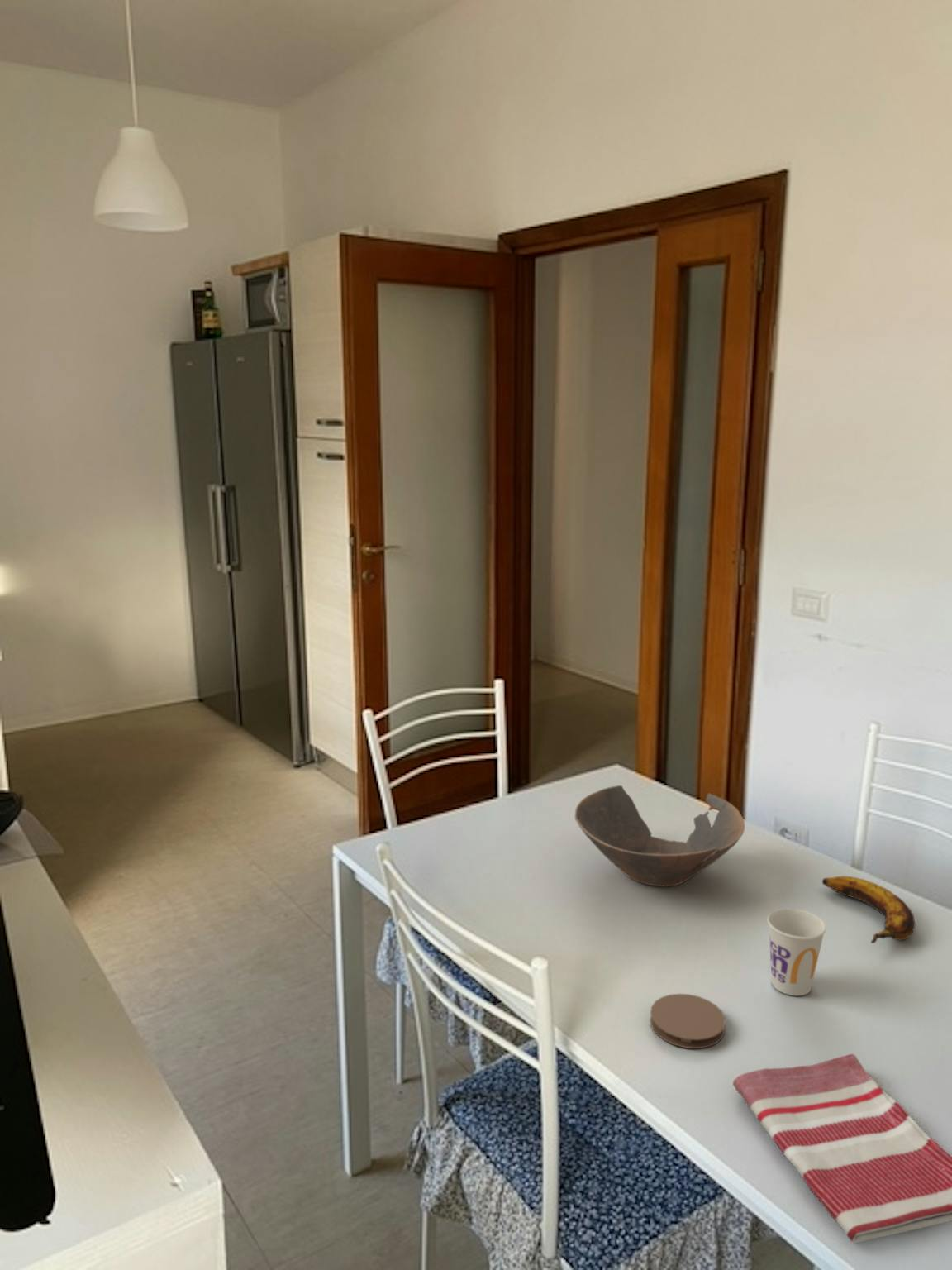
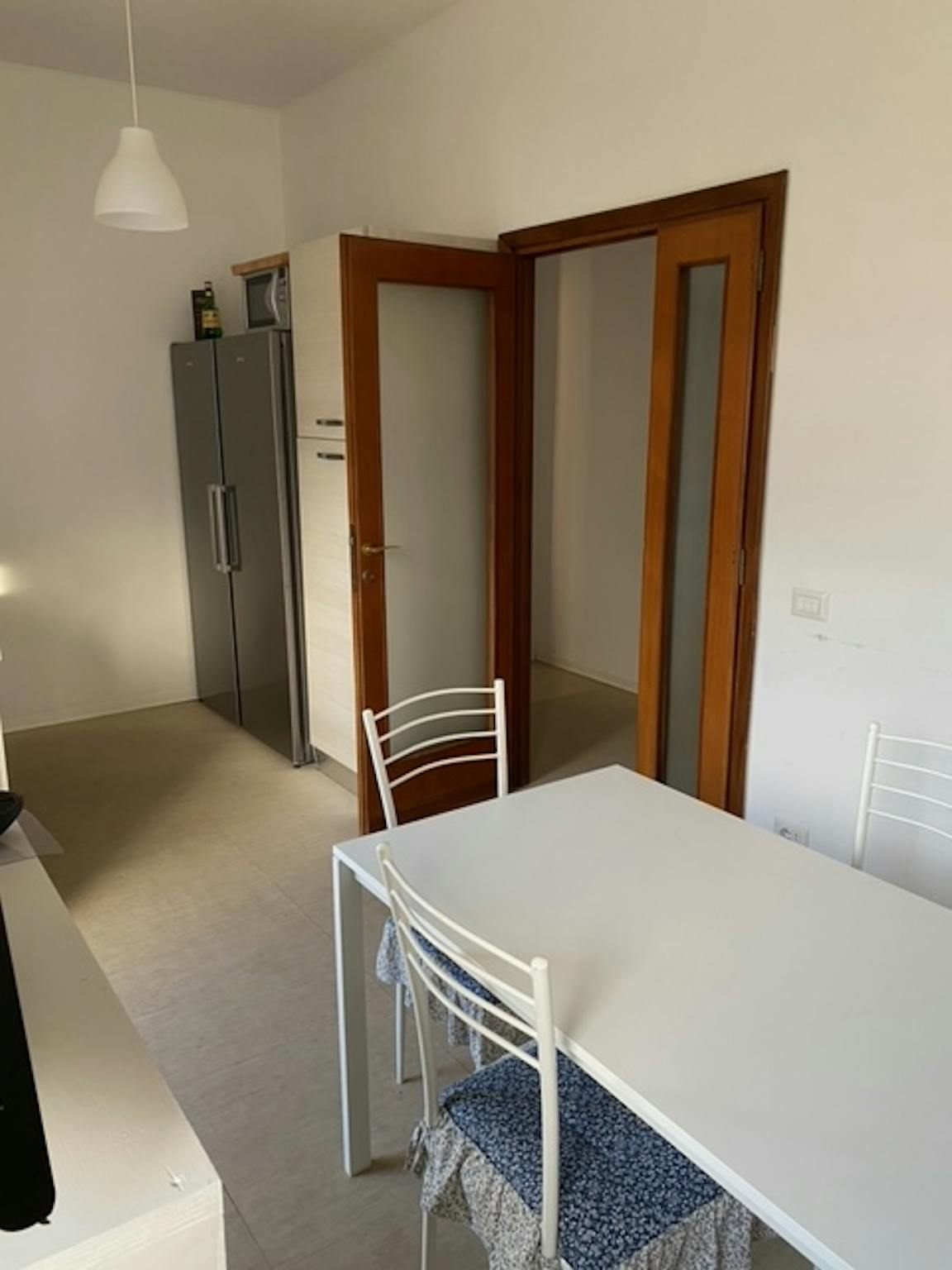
- banana (869, 905)
- cup (793, 953)
- bowl (657, 843)
- dish towel (850, 1137)
- coaster (687, 1019)
